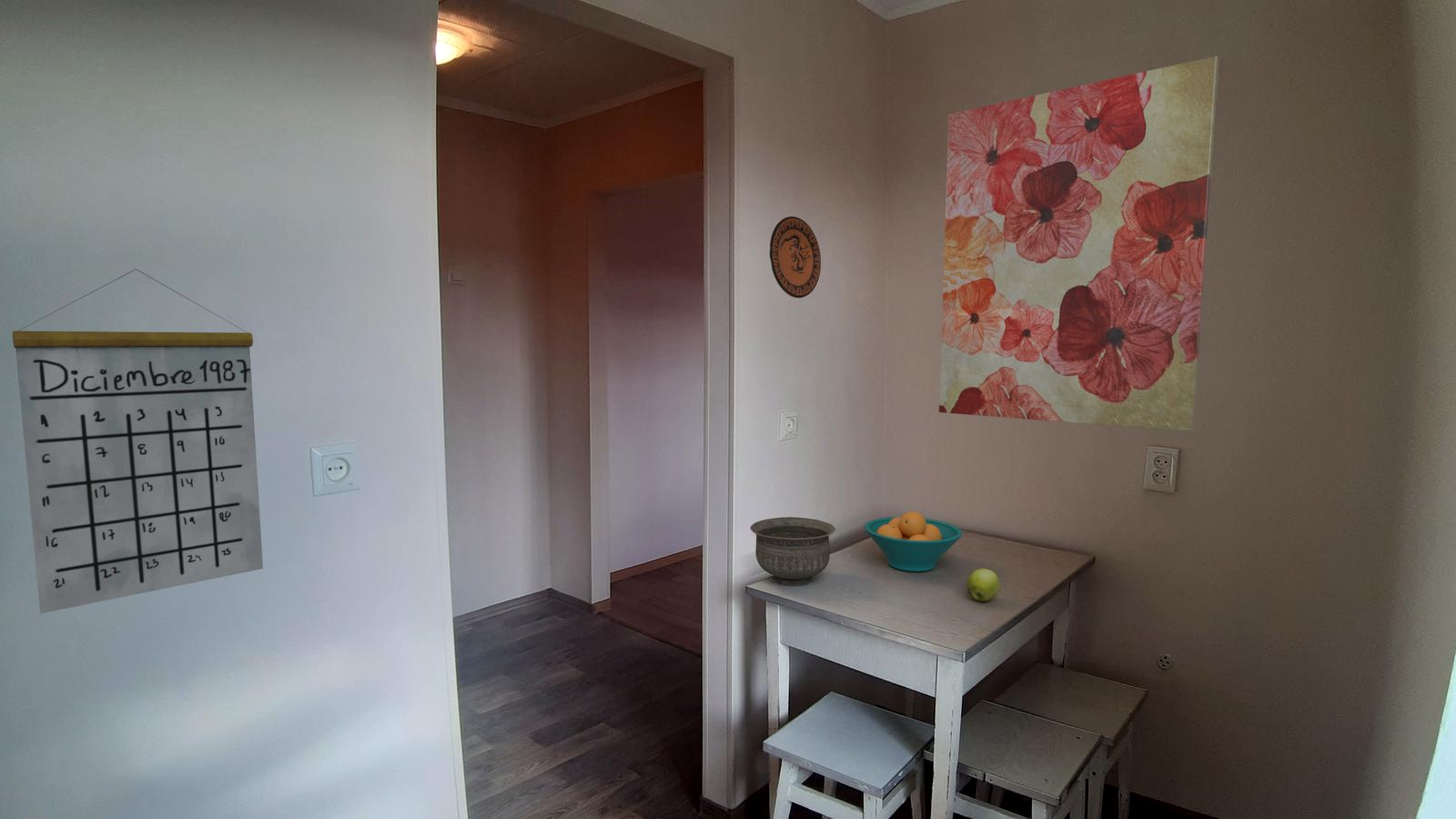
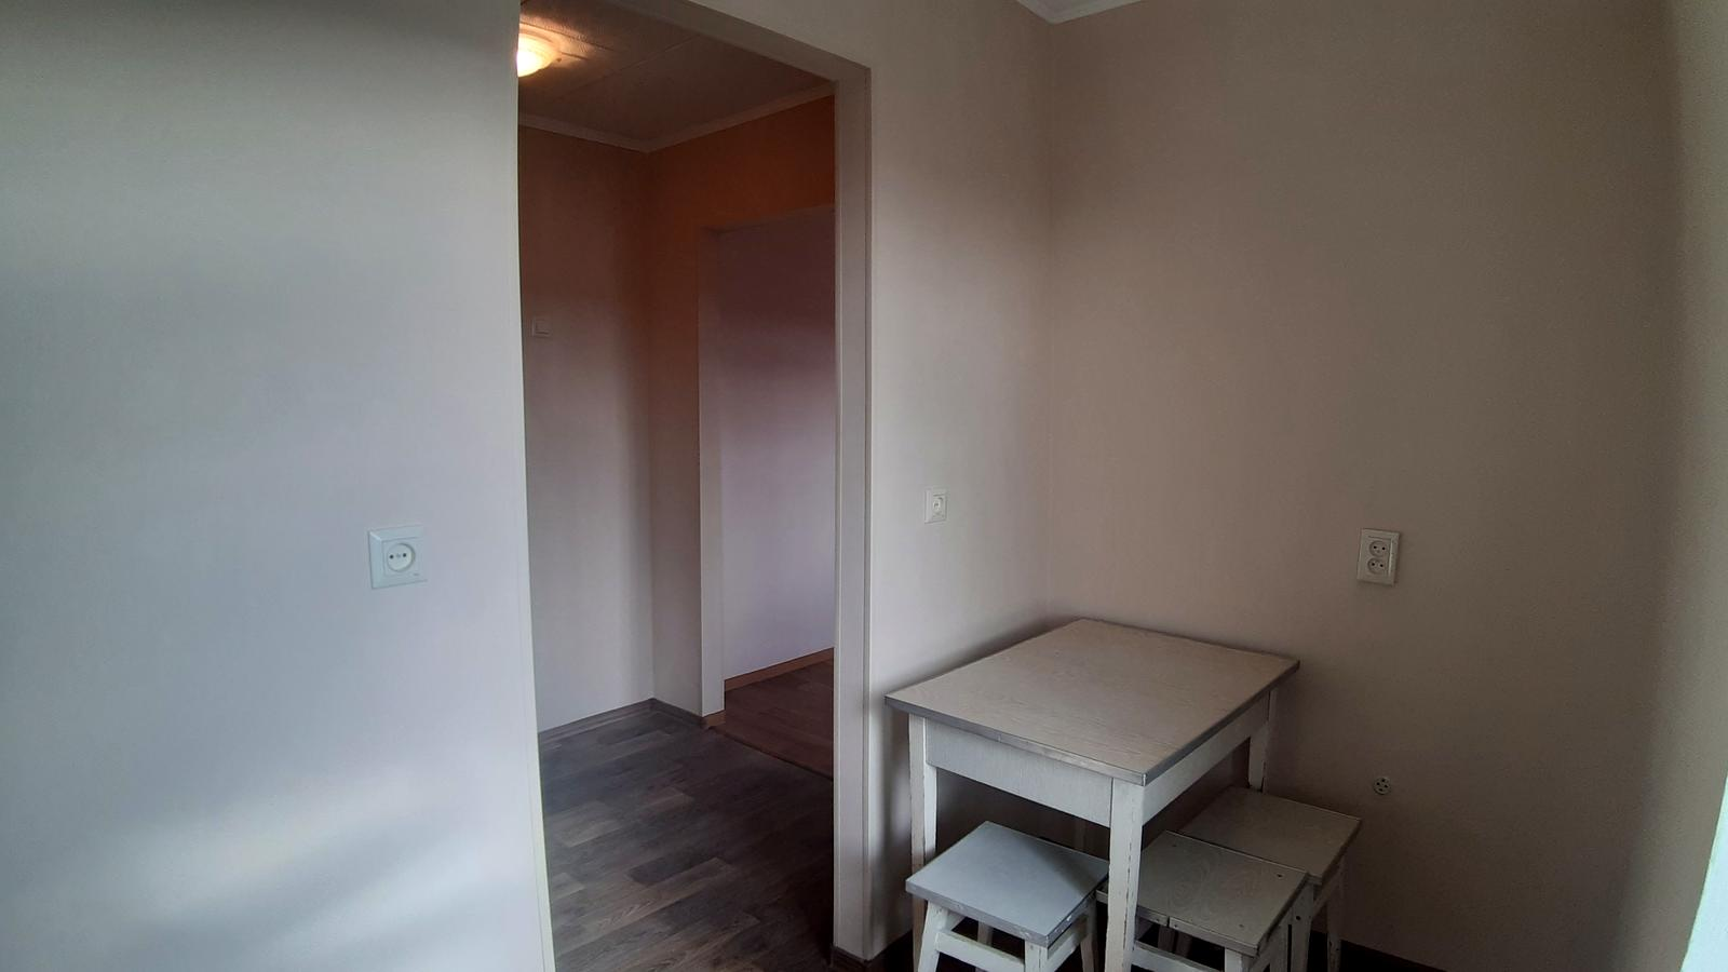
- fruit bowl (912, 538)
- wall art (1060, 258)
- calendar (150, 431)
- decorative plate (794, 258)
- bowl (792, 552)
- apple (983, 584)
